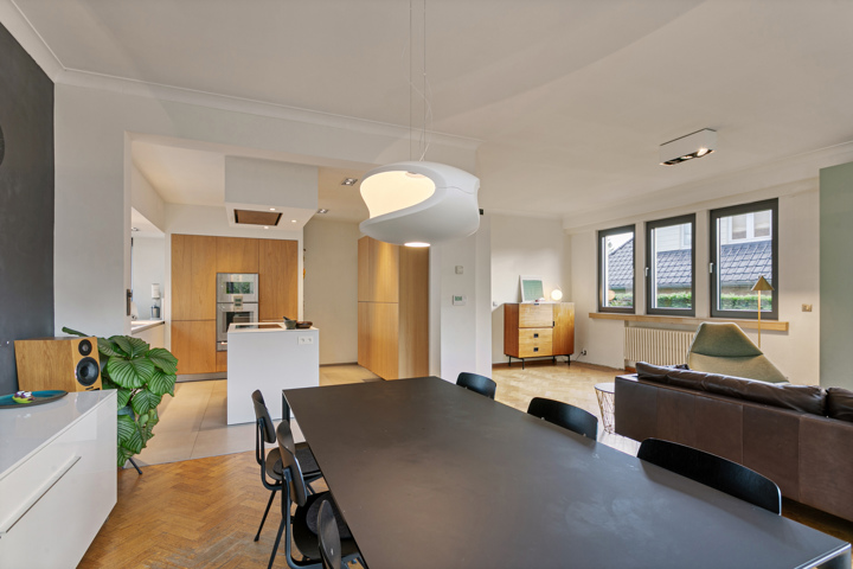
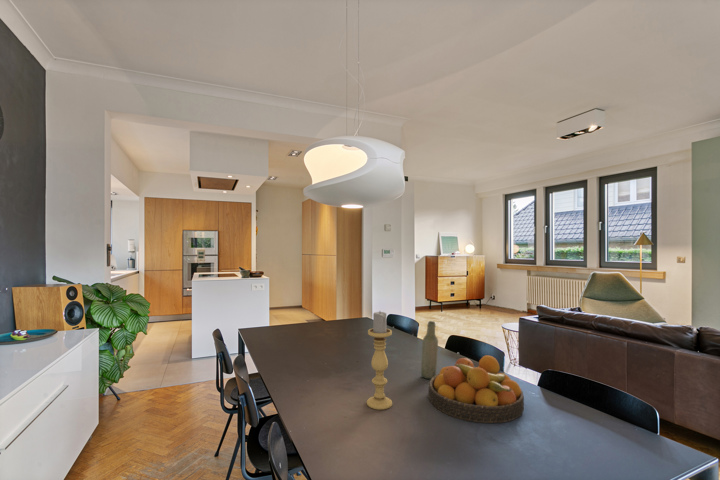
+ fruit bowl (474, 380)
+ bottle (429, 349)
+ candle holder (379, 357)
